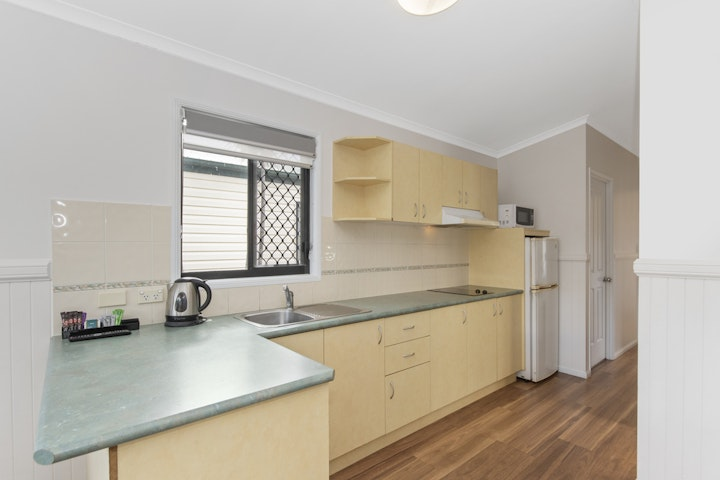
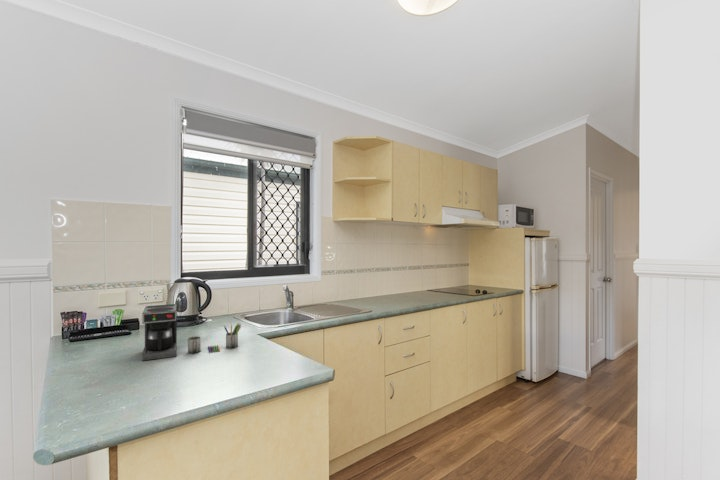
+ coffee maker (195, 336)
